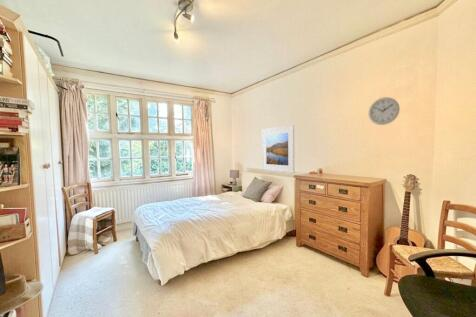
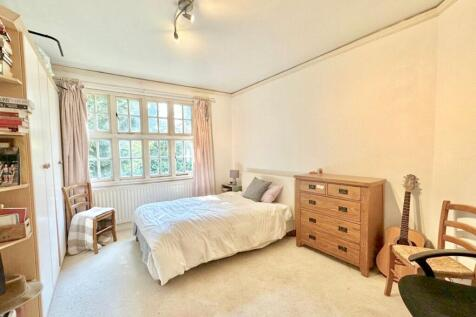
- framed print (276, 149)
- wall clock (382, 111)
